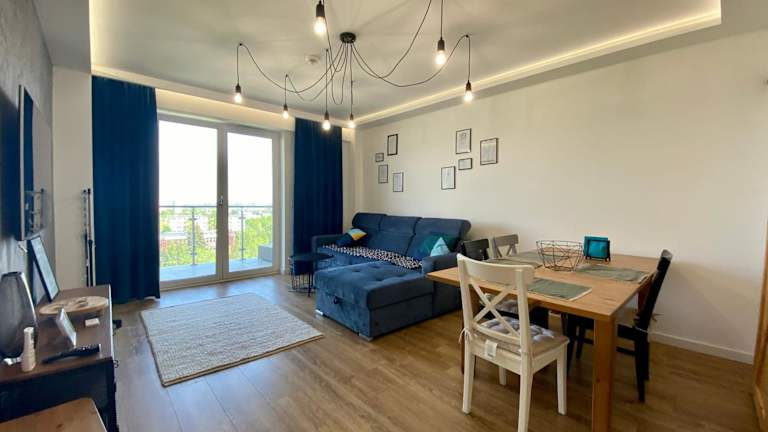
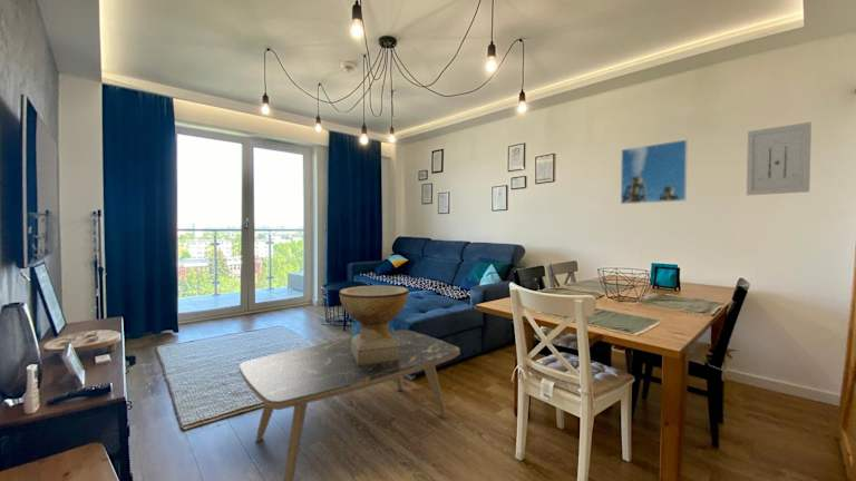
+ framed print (652, 174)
+ decorative bowl (374, 322)
+ coffee table (356, 390)
+ wall art (777, 160)
